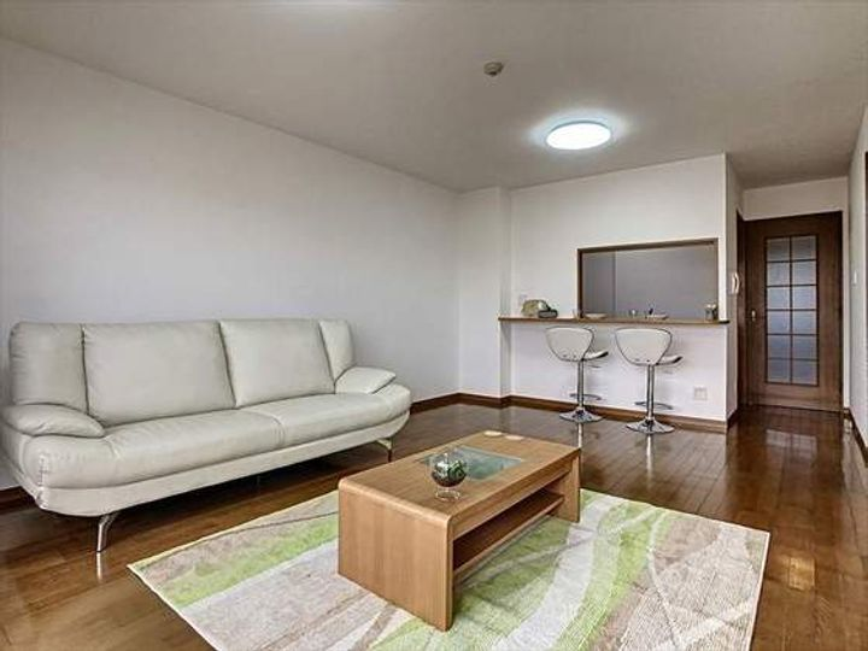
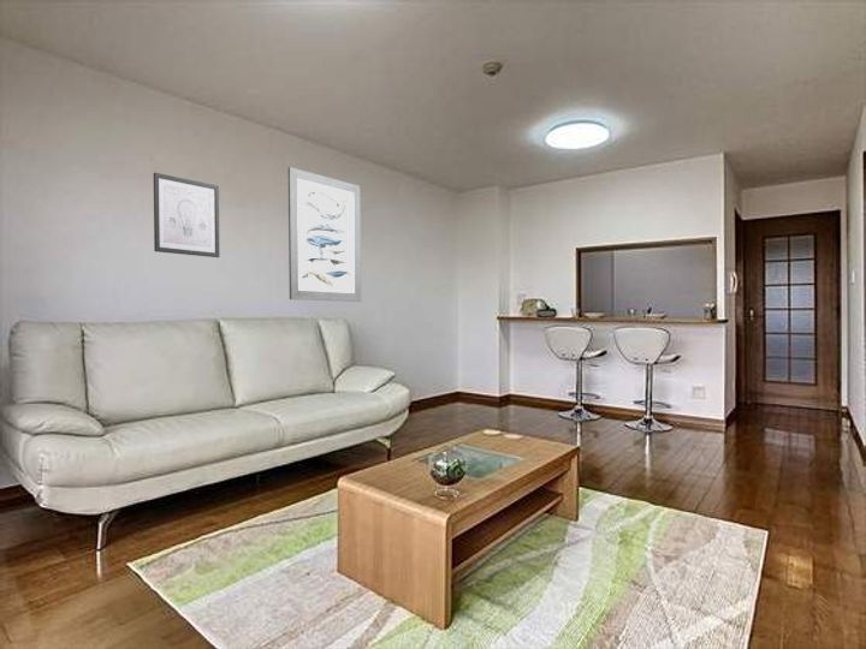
+ wall art (327, 238)
+ wall art (188, 216)
